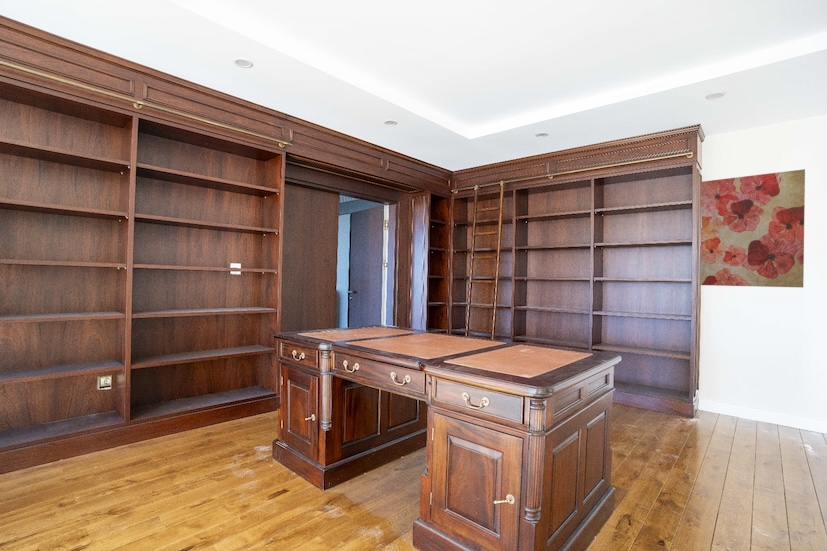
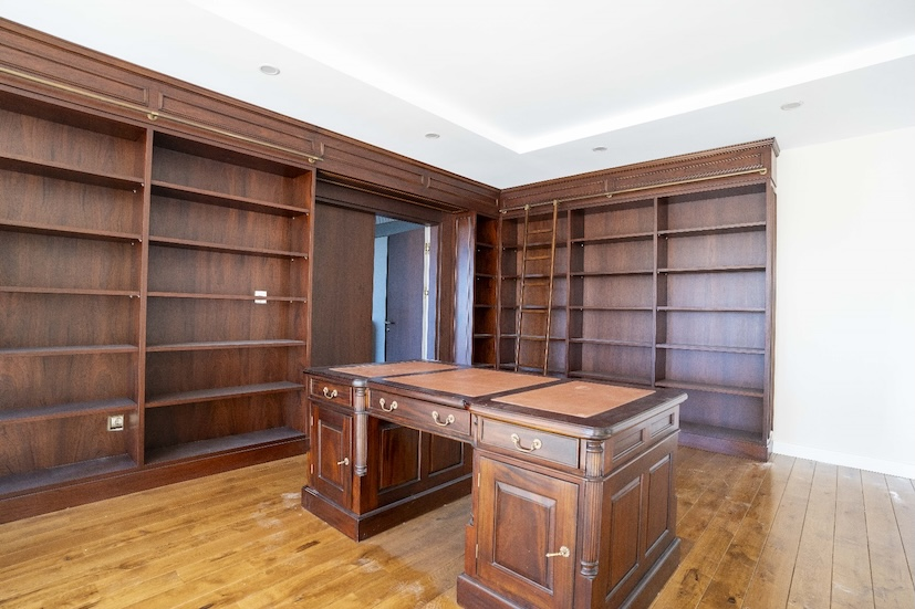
- wall art (747, 231)
